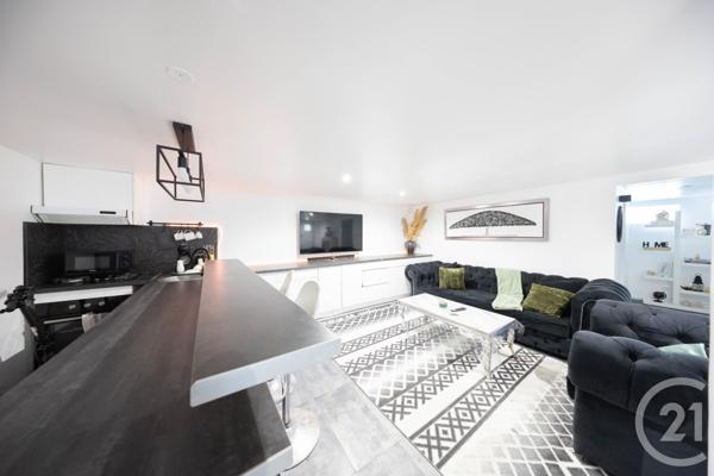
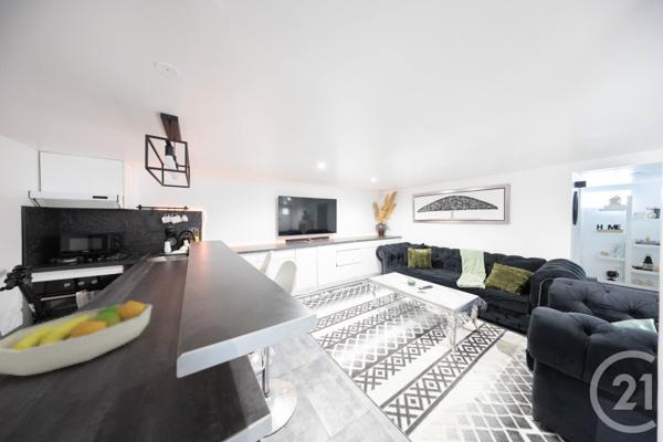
+ fruit bowl (85, 329)
